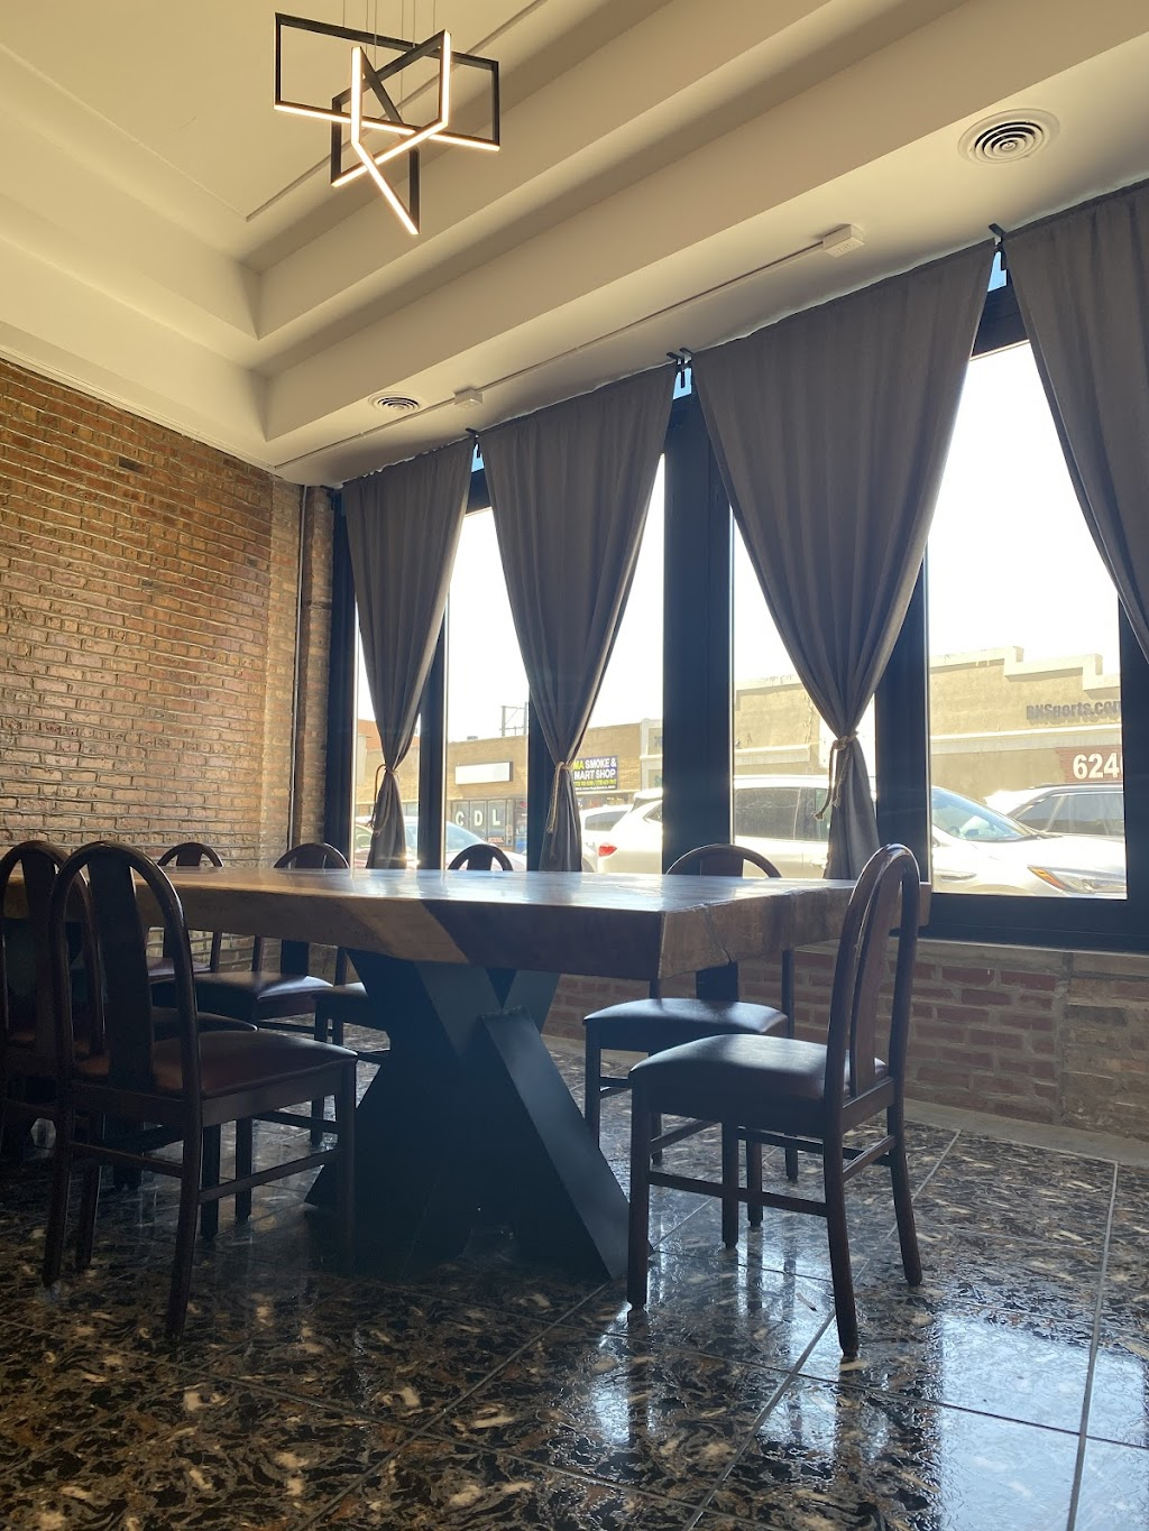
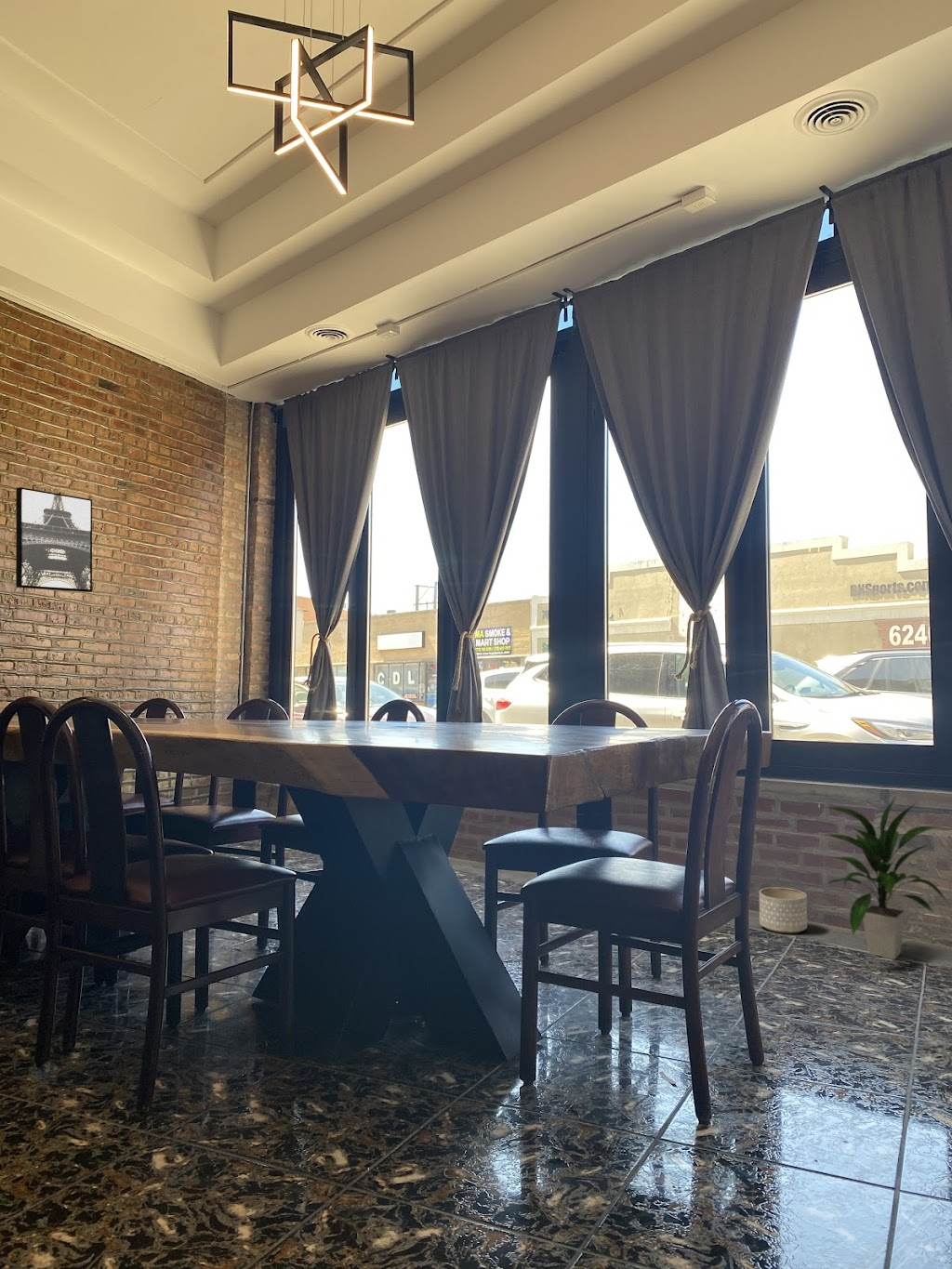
+ wall art (55, 541)
+ indoor plant (879, 874)
+ planter (783, 910)
